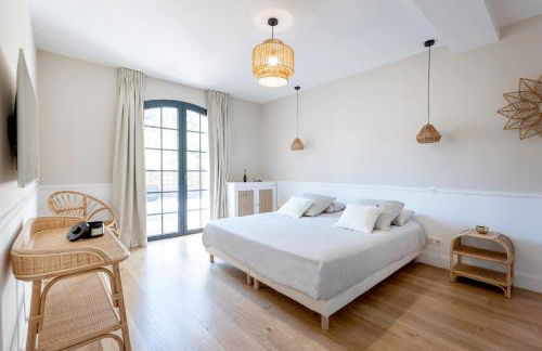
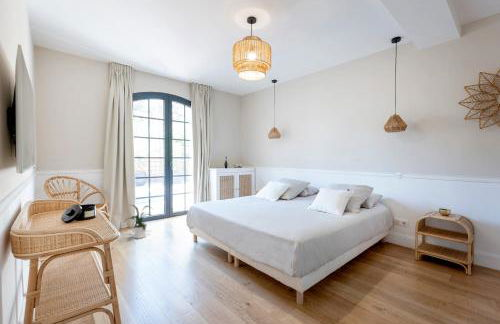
+ house plant (139, 220)
